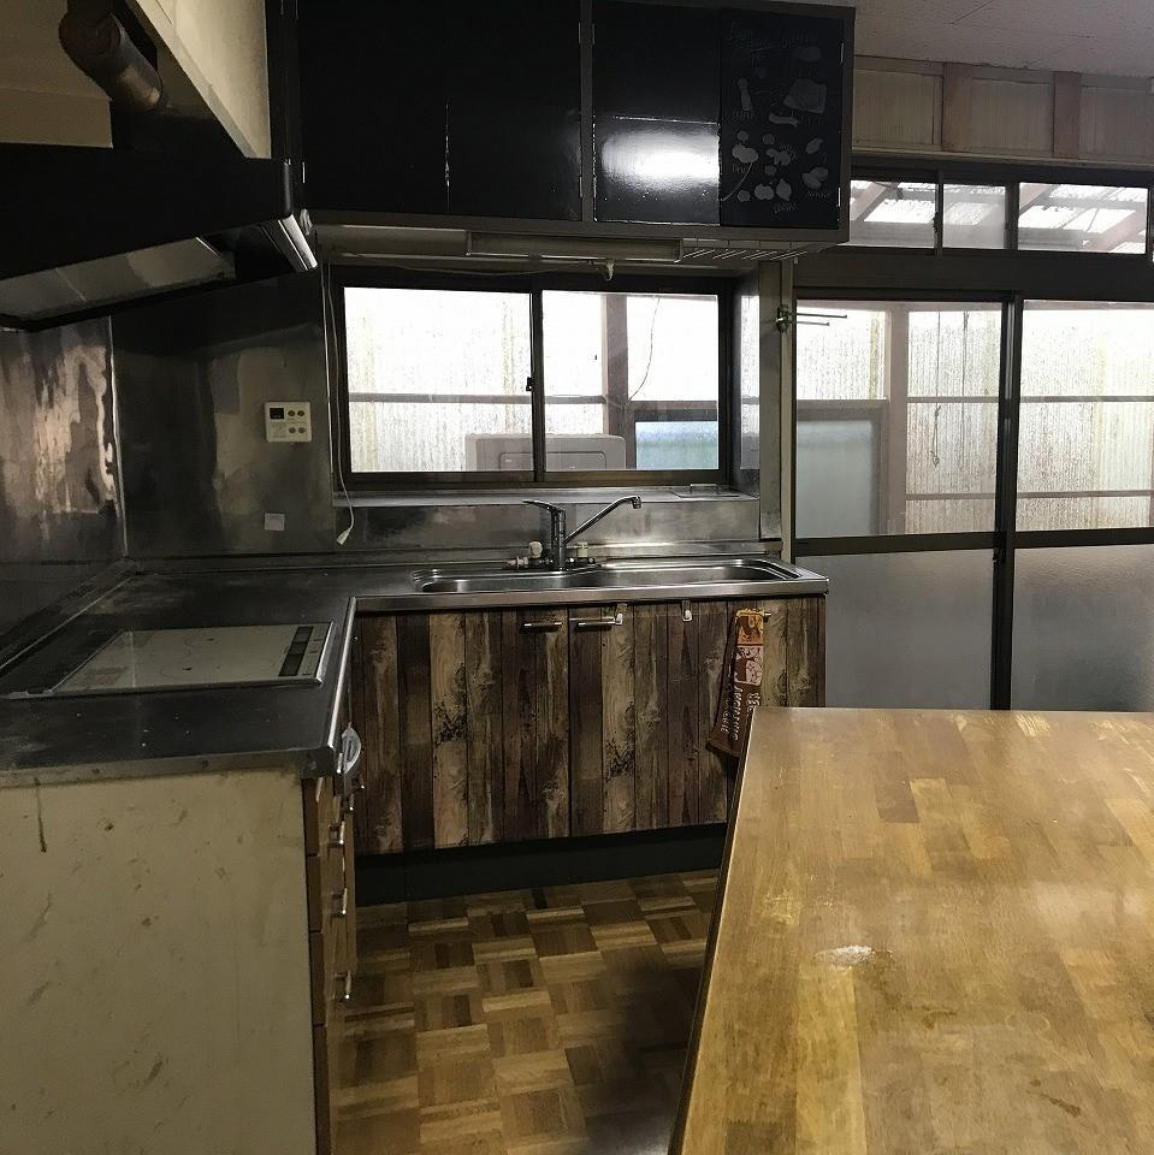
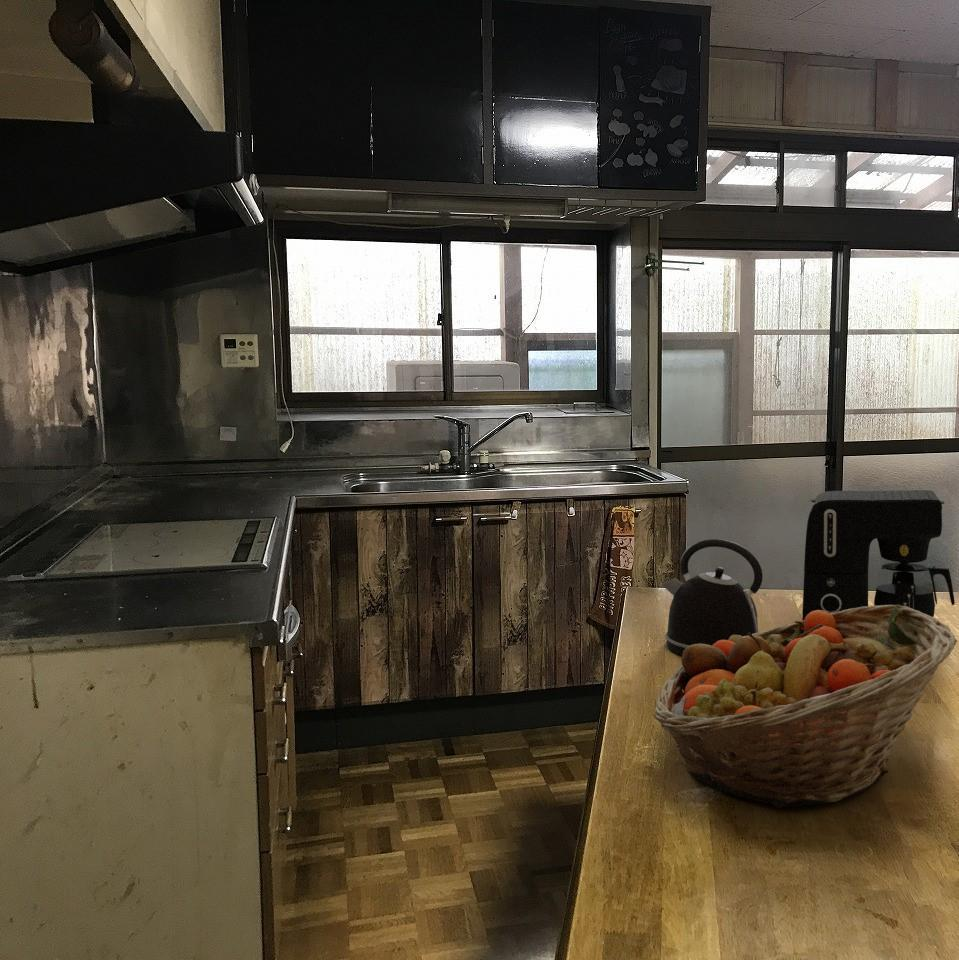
+ kettle (713, 593)
+ fruit basket (796, 688)
+ coffee maker (882, 567)
